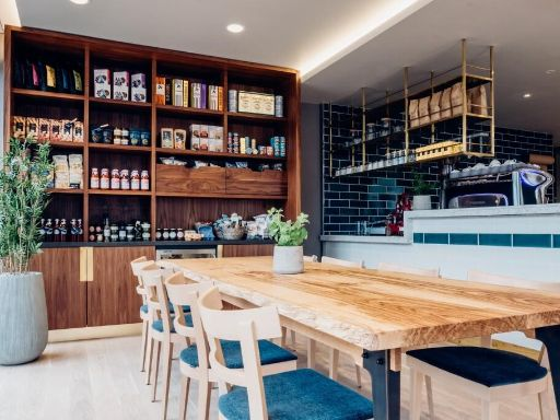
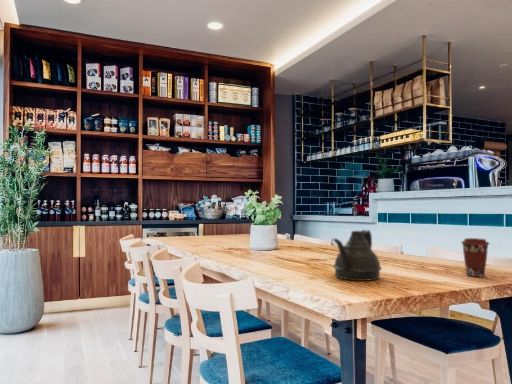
+ coffee cup (475, 257)
+ teapot (352, 254)
